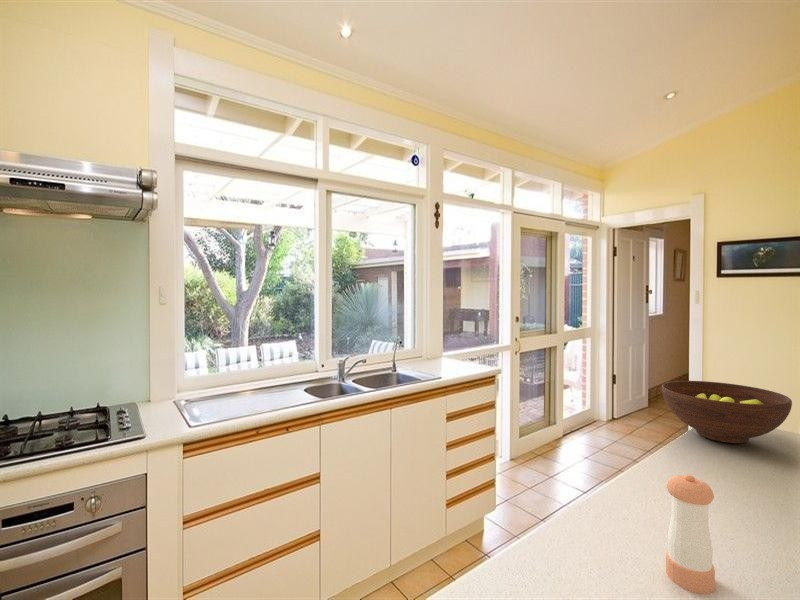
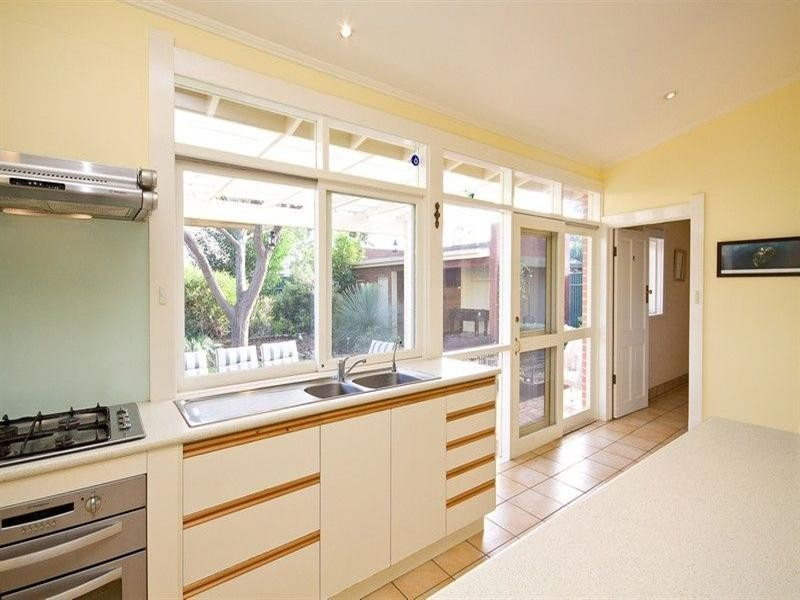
- pepper shaker (689, 527)
- fruit bowl (721, 414)
